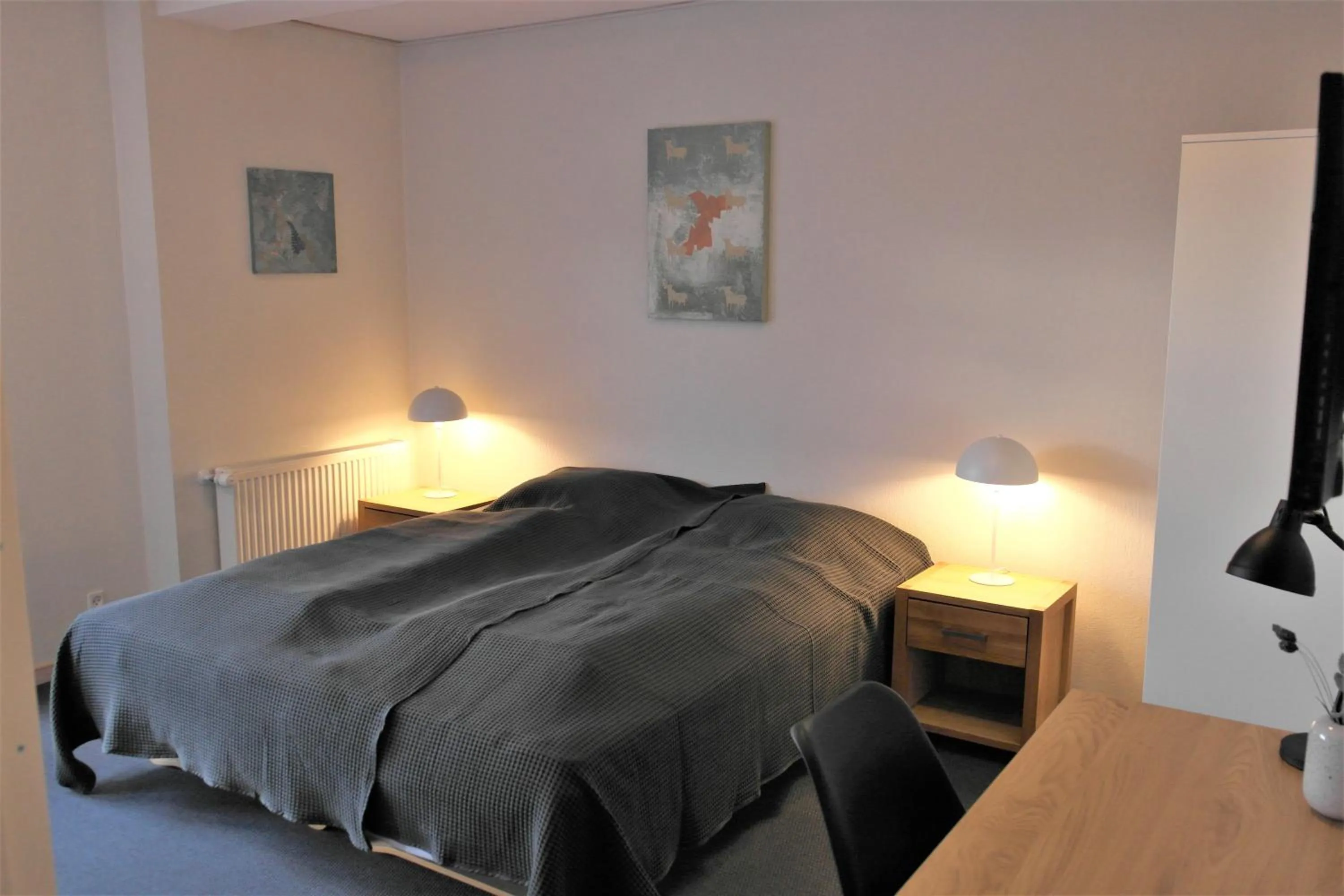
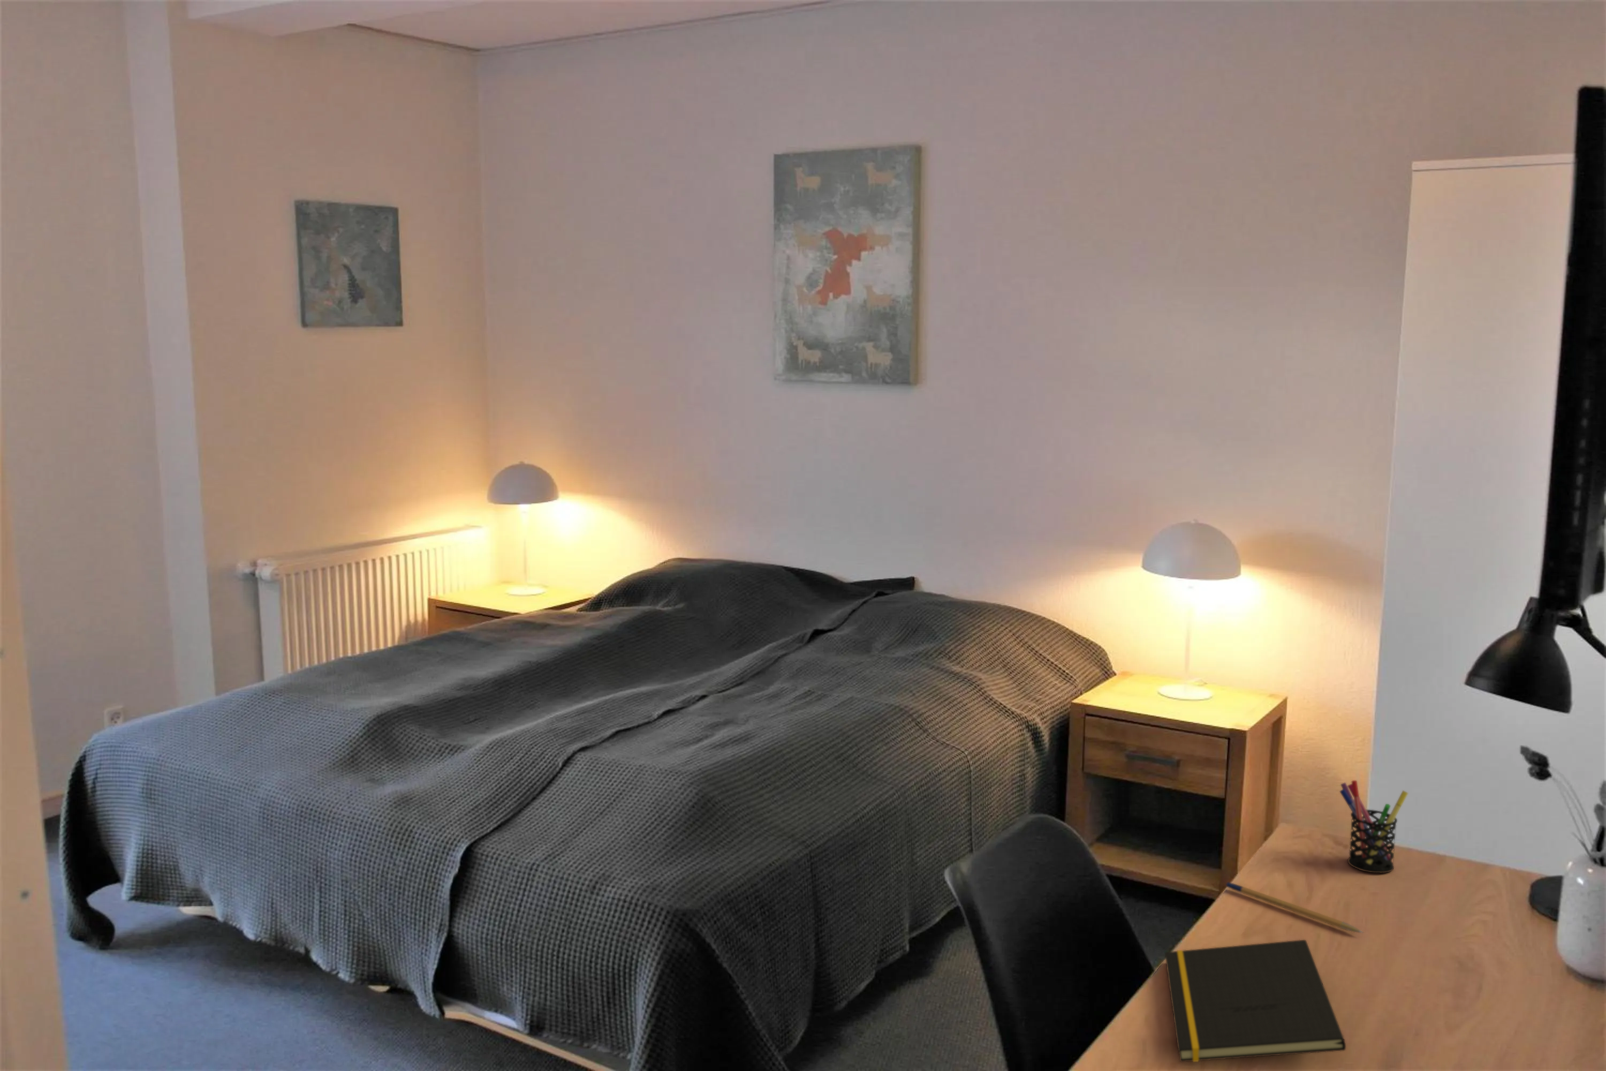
+ pen holder (1373, 825)
+ pencil (1292, 907)
+ notepad (1246, 997)
